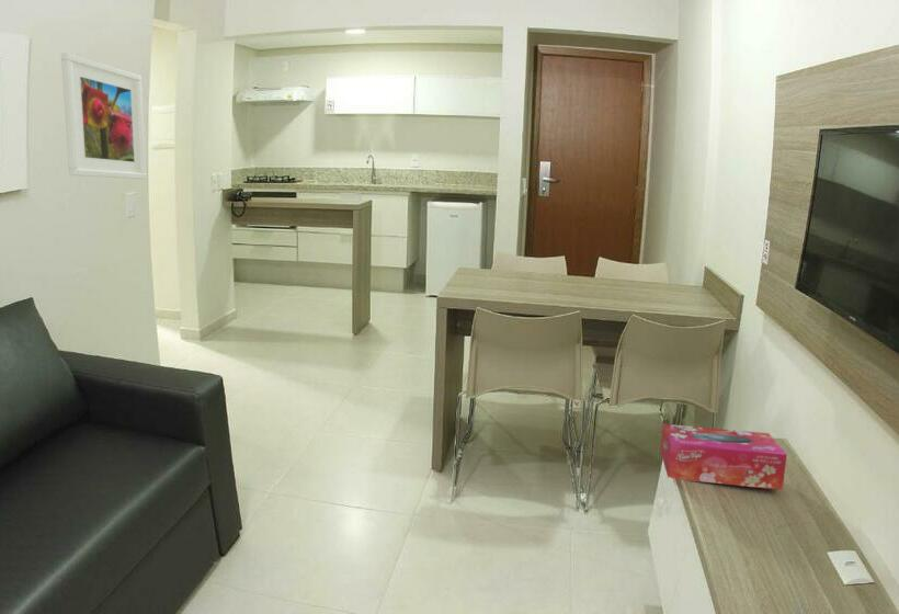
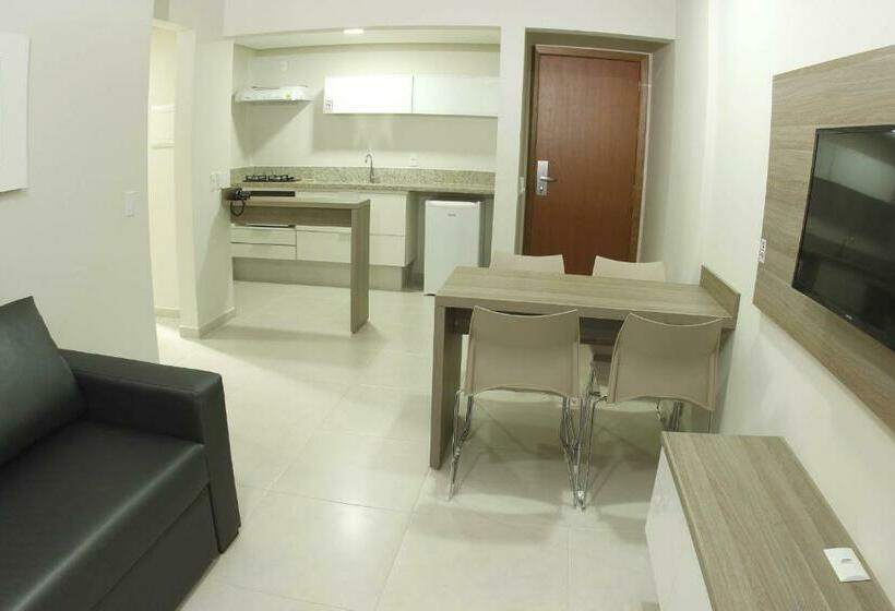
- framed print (107, 122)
- tissue box (719, 455)
